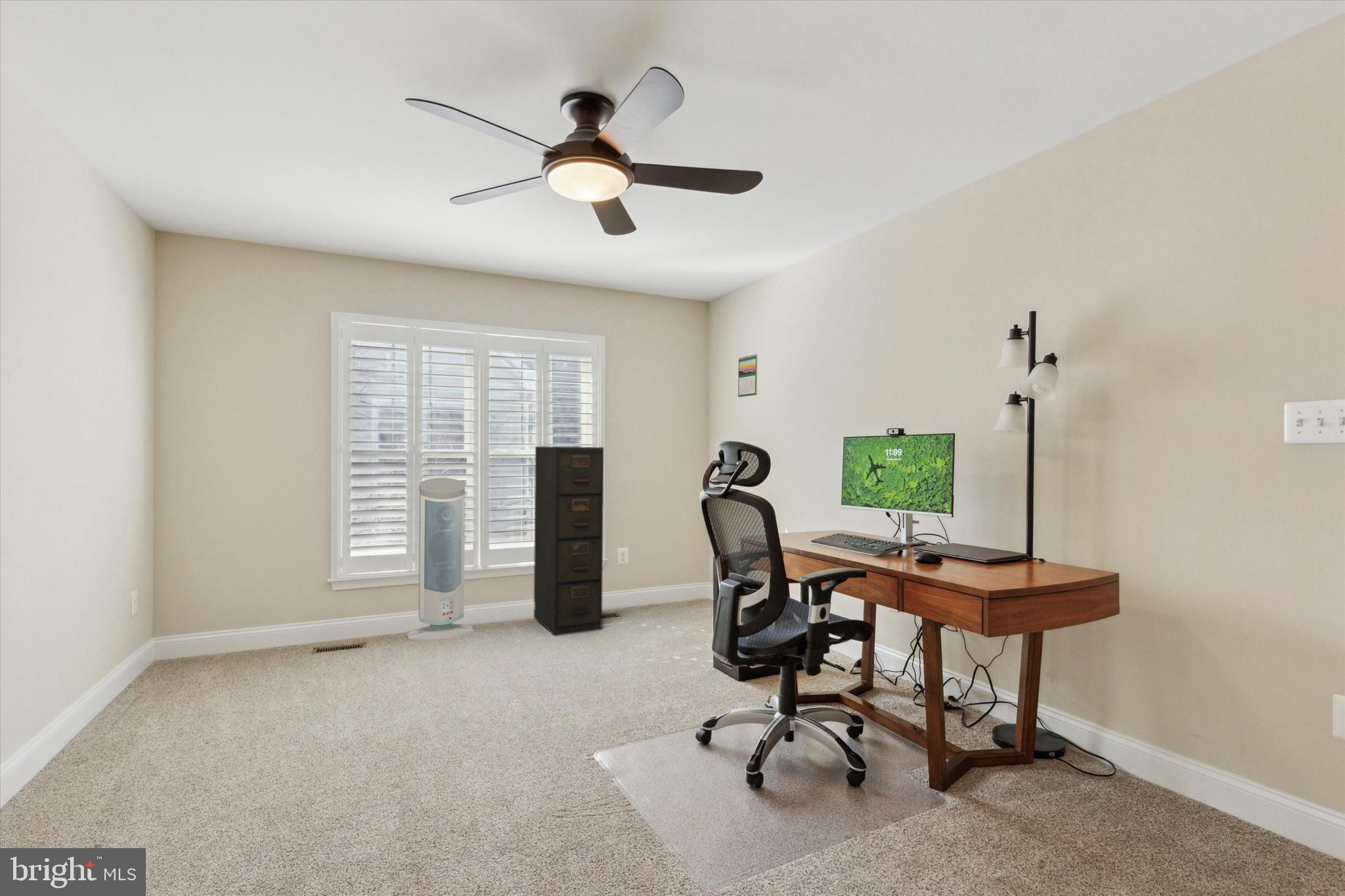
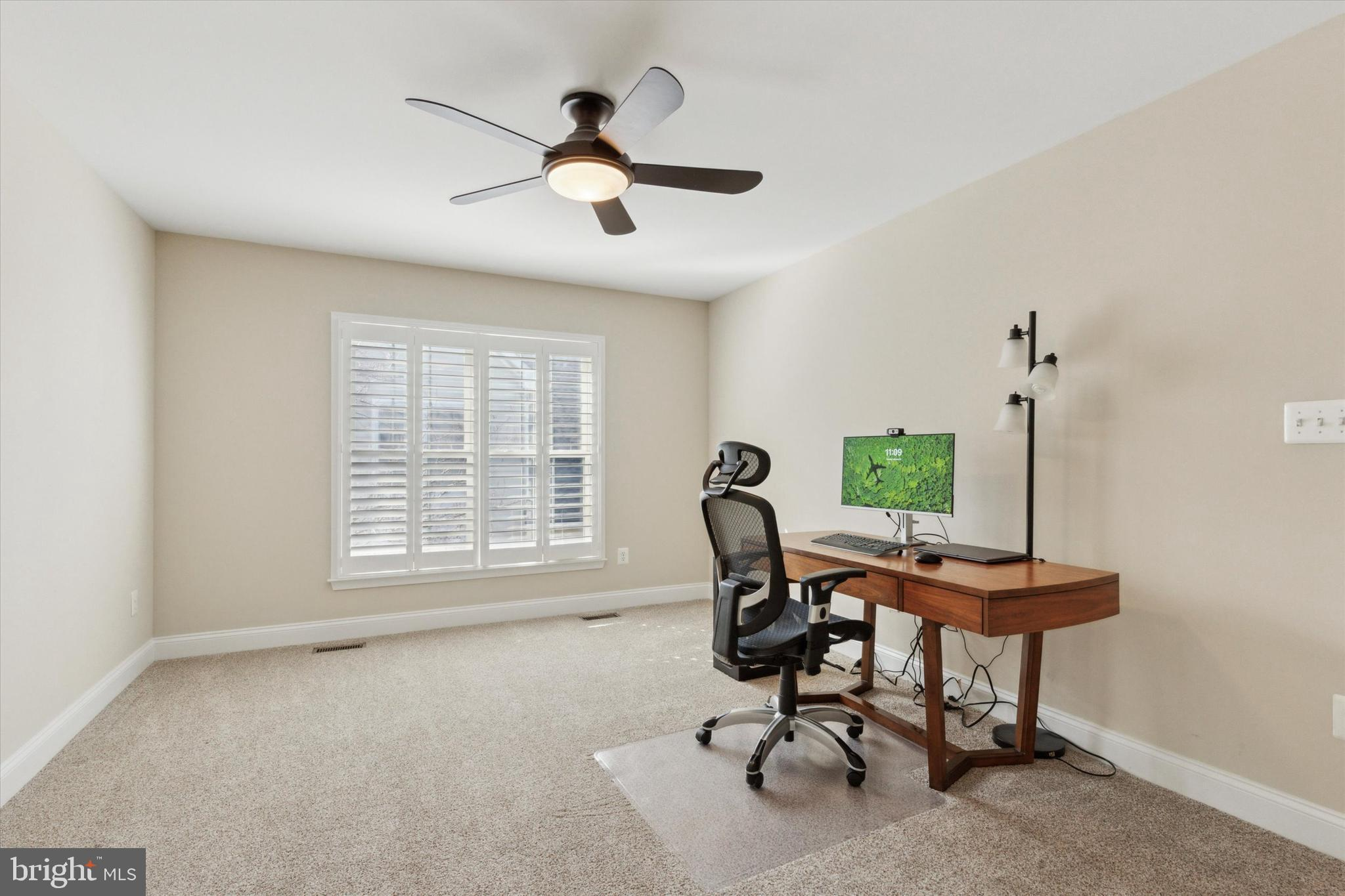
- air purifier (441, 555)
- calendar (747, 375)
- filing cabinet (568, 535)
